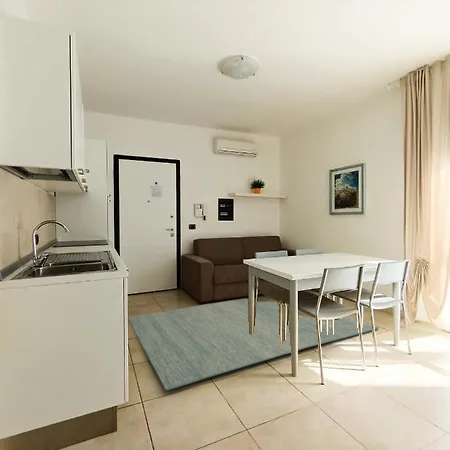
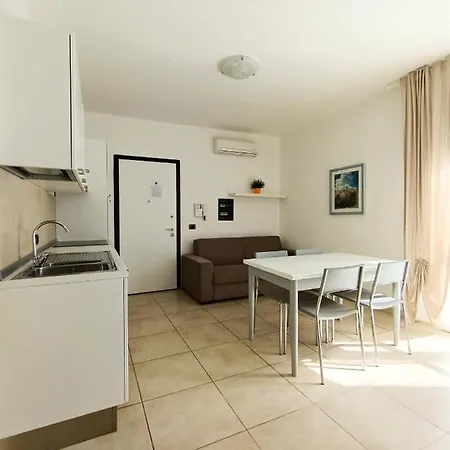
- rug (245, 322)
